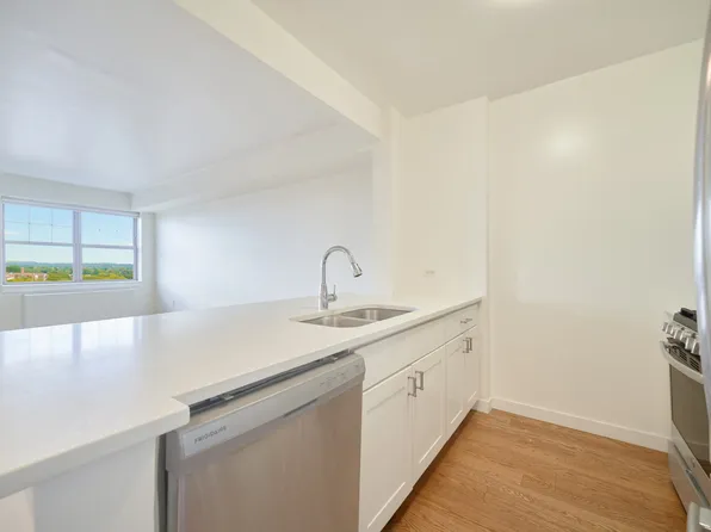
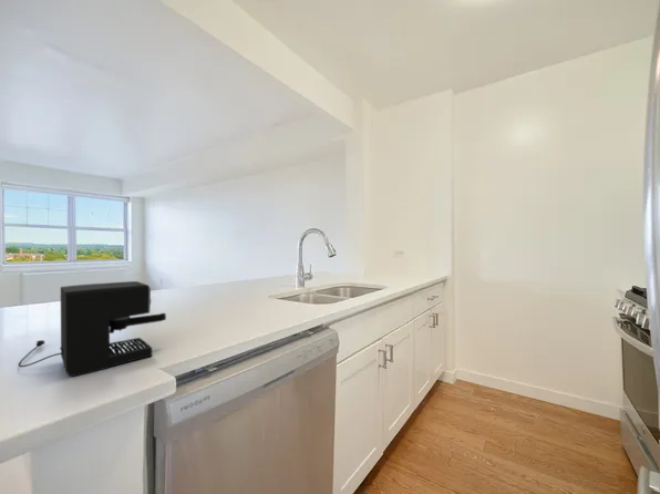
+ coffee maker (94, 316)
